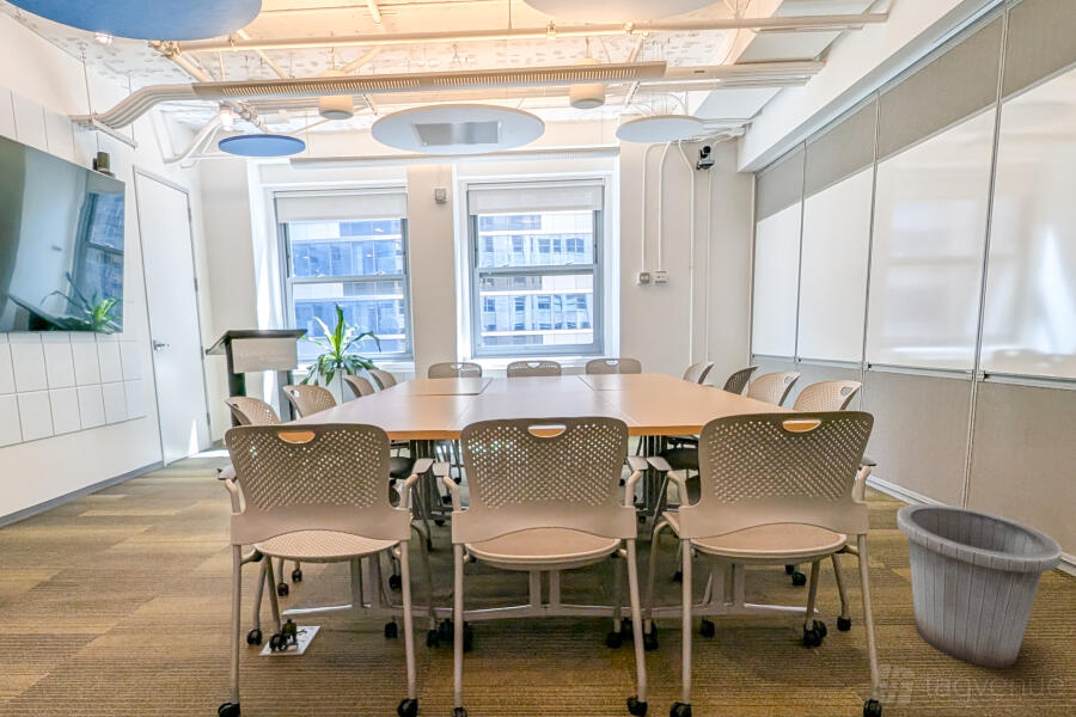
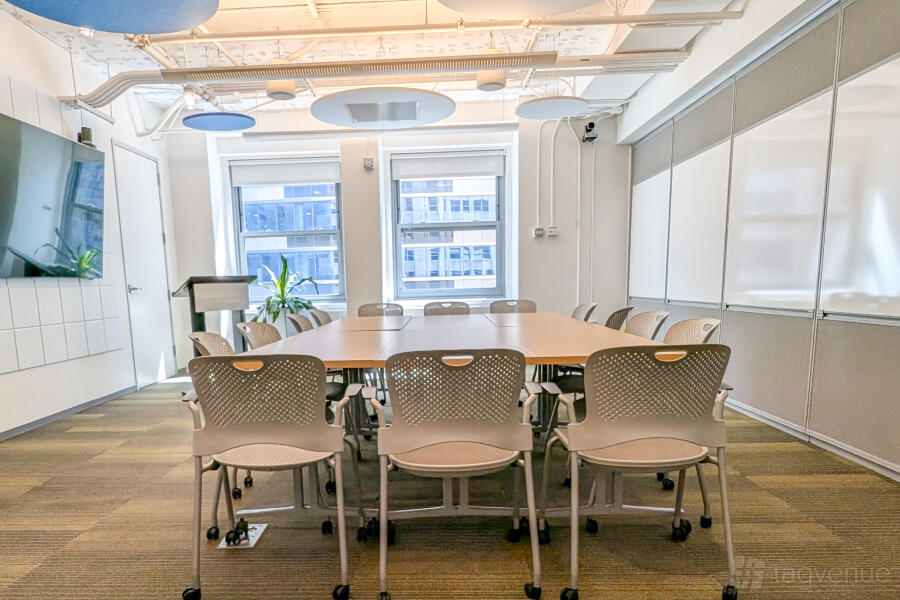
- trash can (967, 584)
